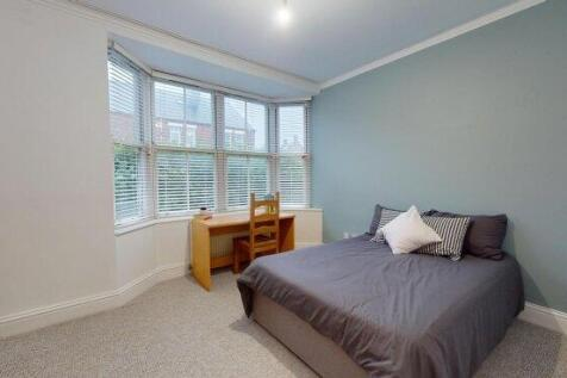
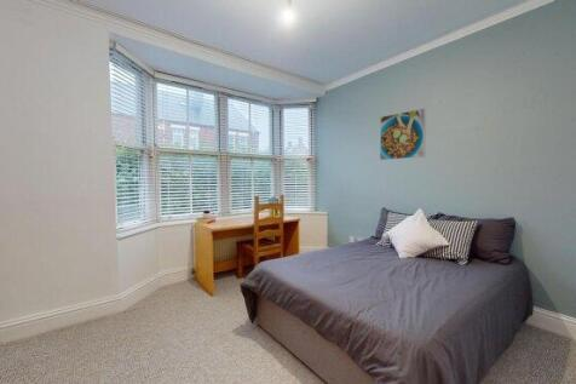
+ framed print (401, 136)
